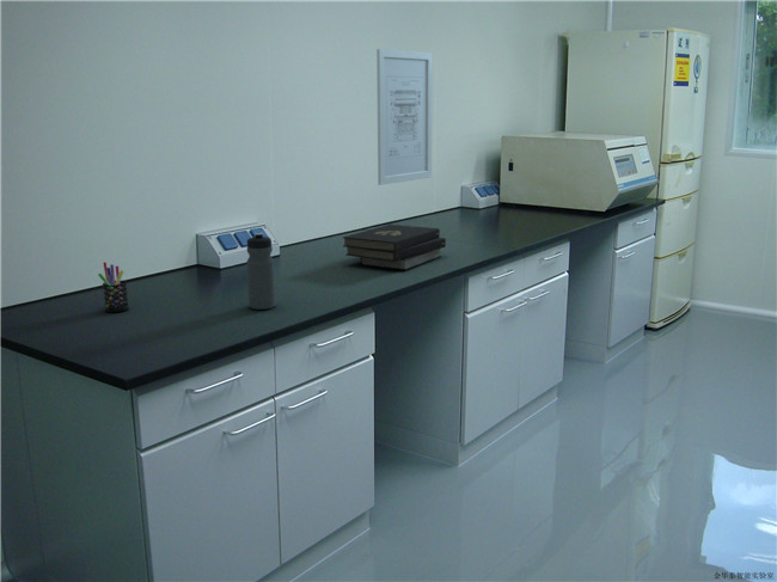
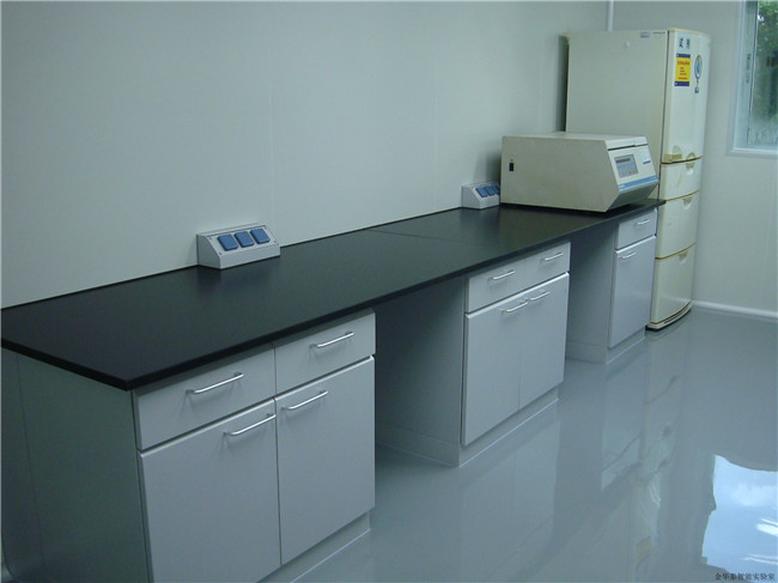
- water bottle (261, 269)
- wall art (405, 117)
- pen holder (111, 287)
- book (393, 246)
